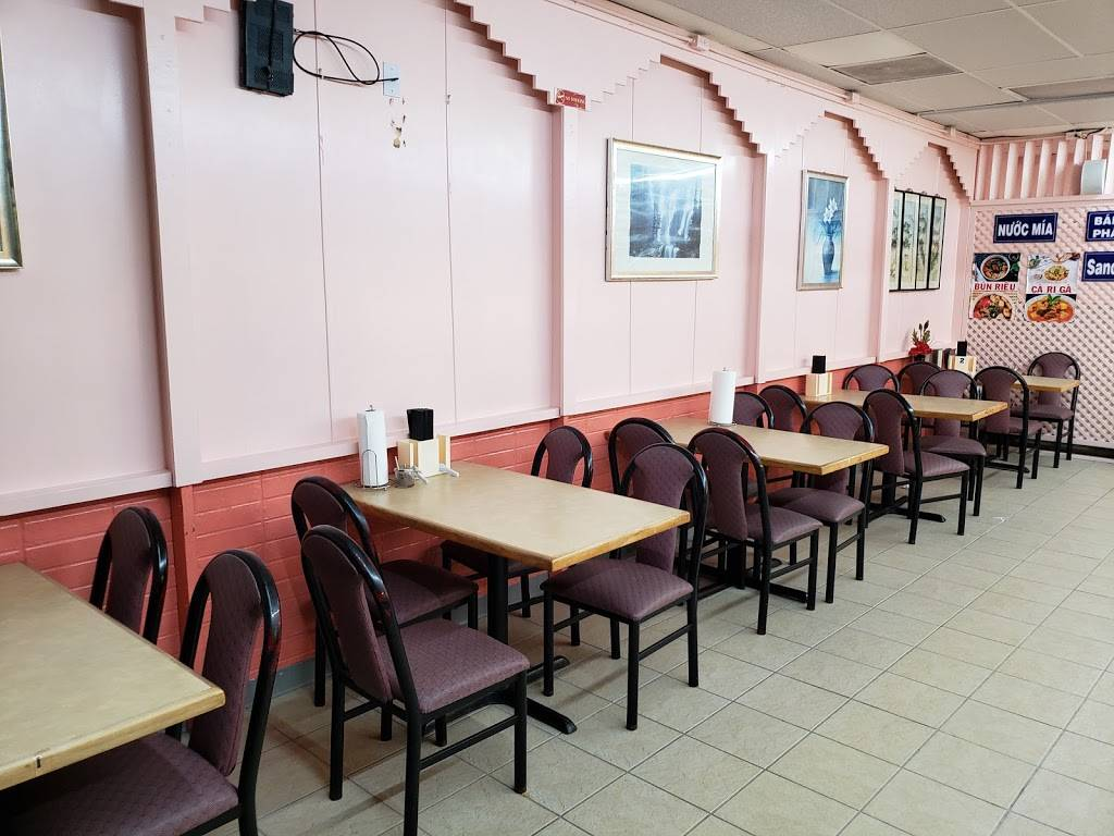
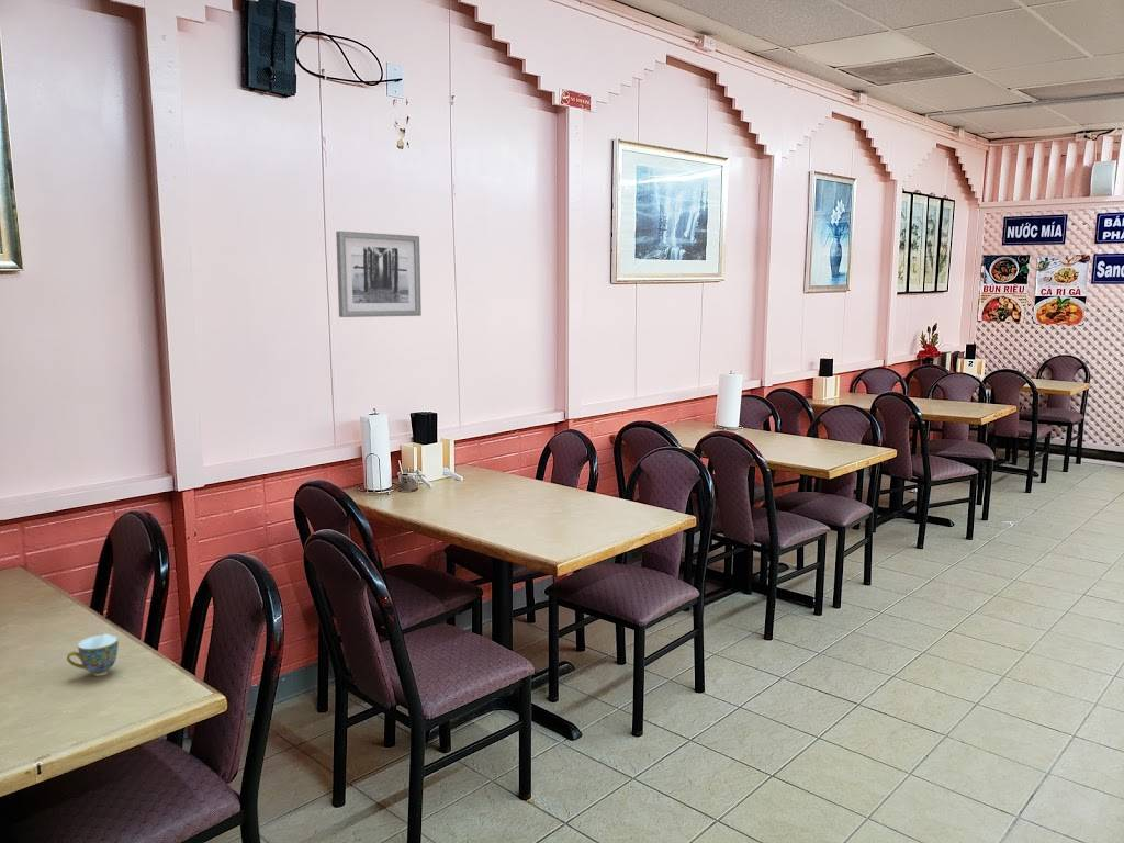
+ wall art (380, 274)
+ teacup (92, 654)
